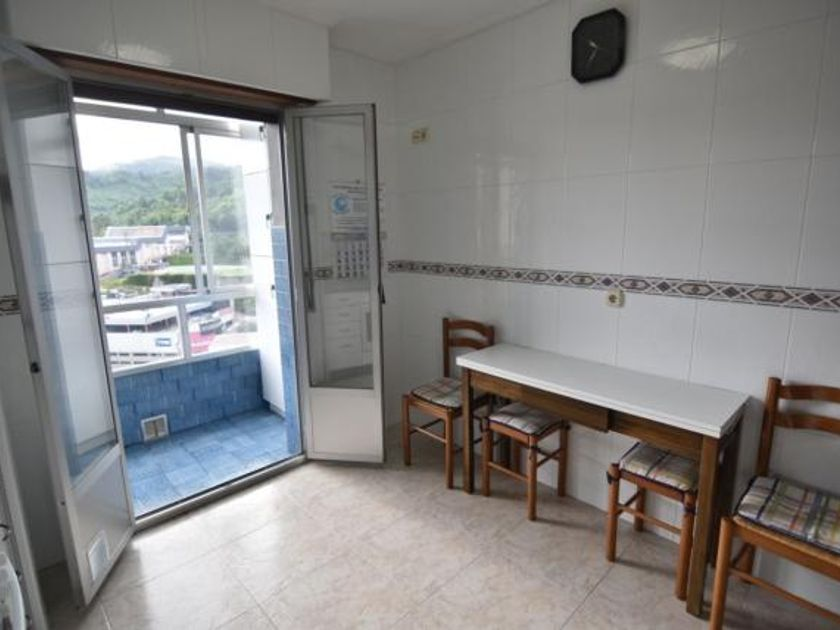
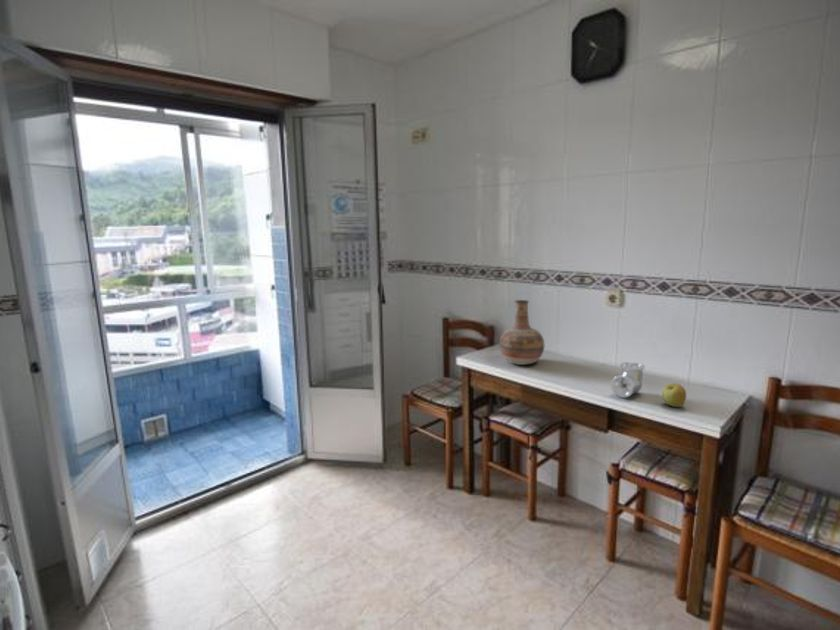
+ vase (522, 331)
+ apple (674, 395)
+ pipe fitting (629, 379)
